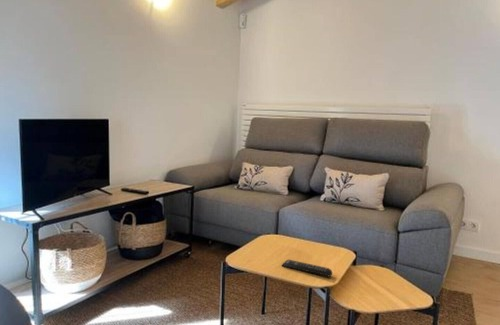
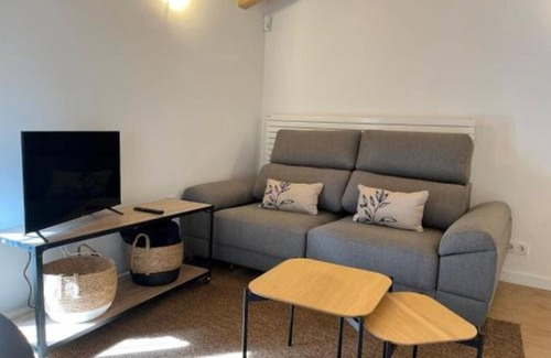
- remote control (306, 267)
